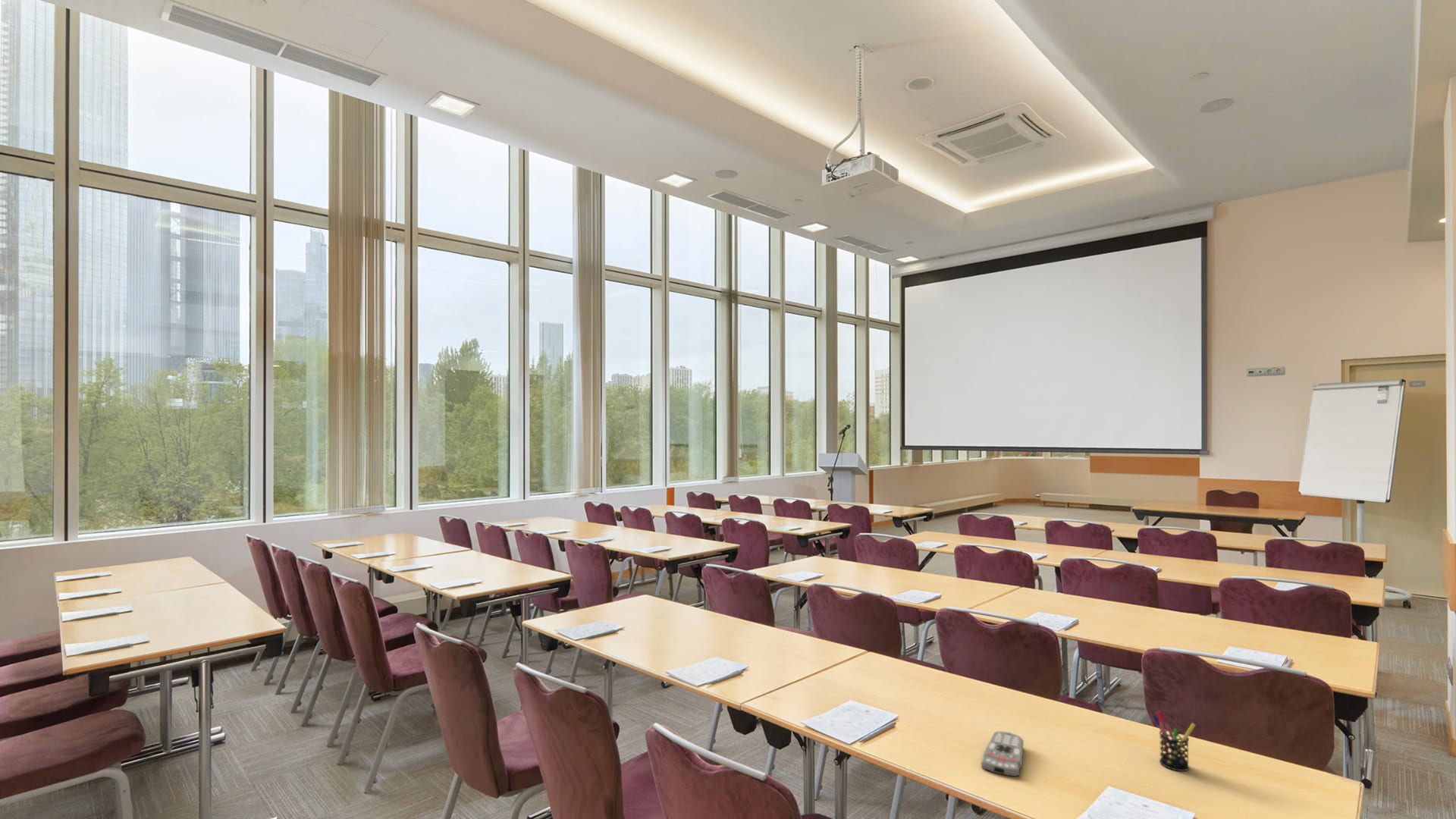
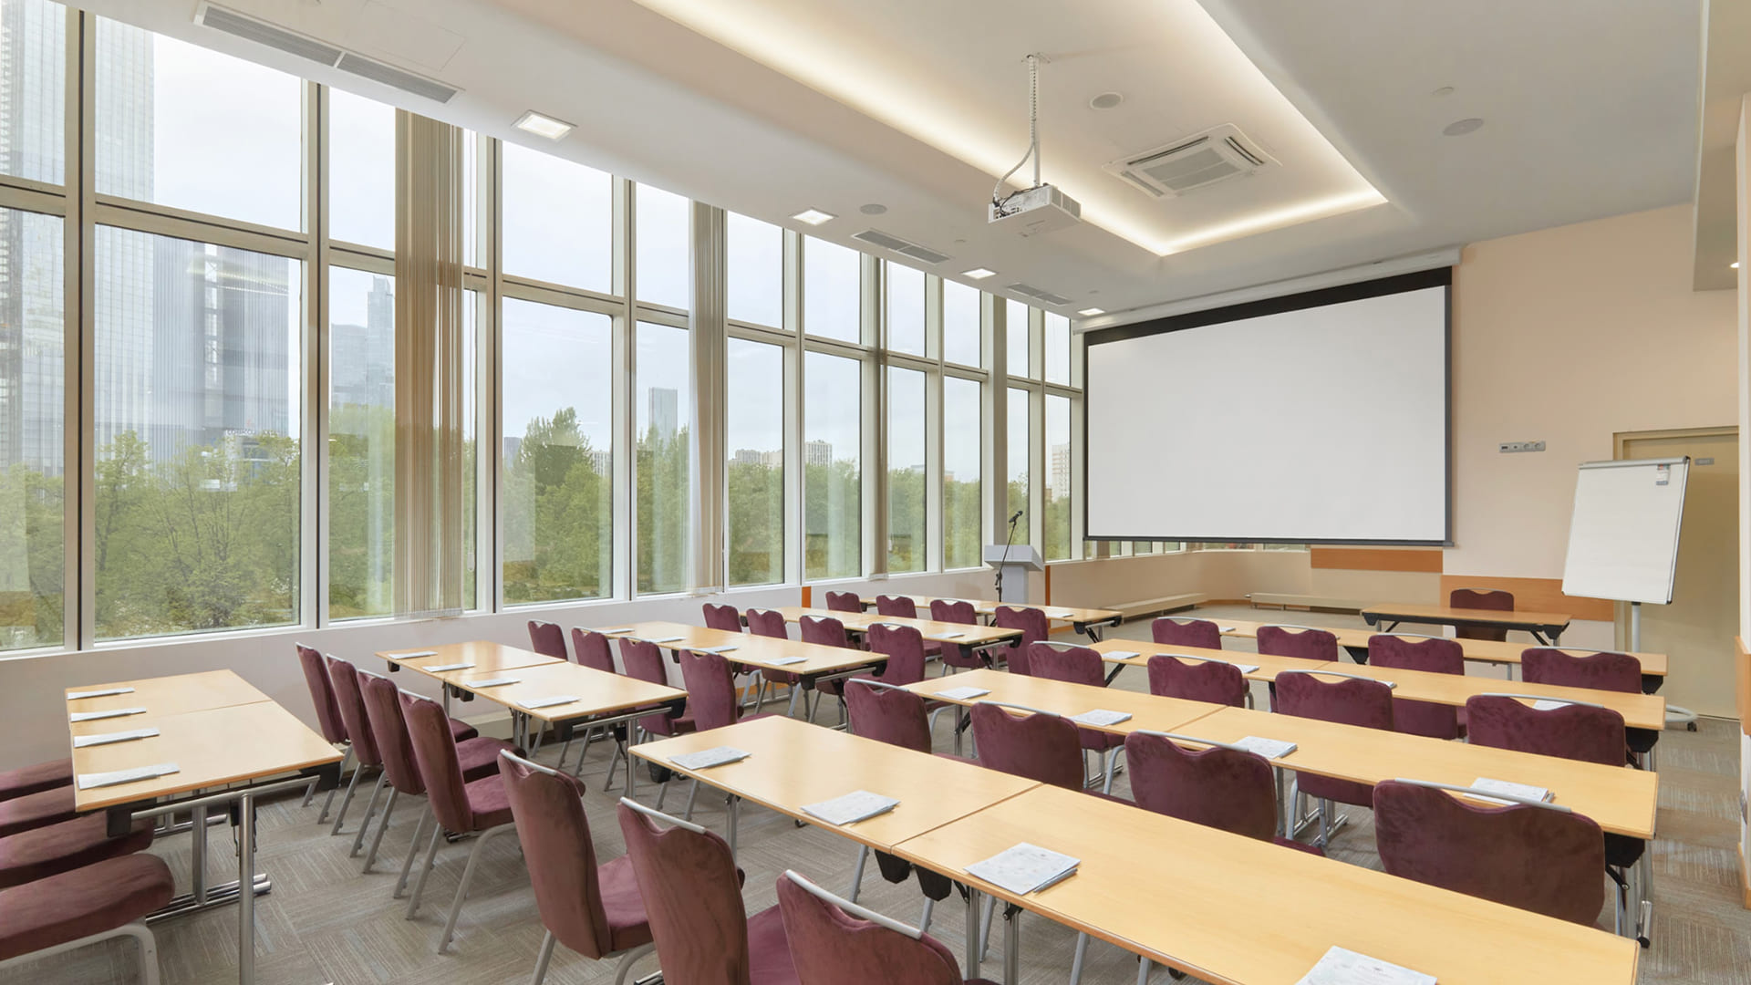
- pen holder (1172, 740)
- remote control (1004, 752)
